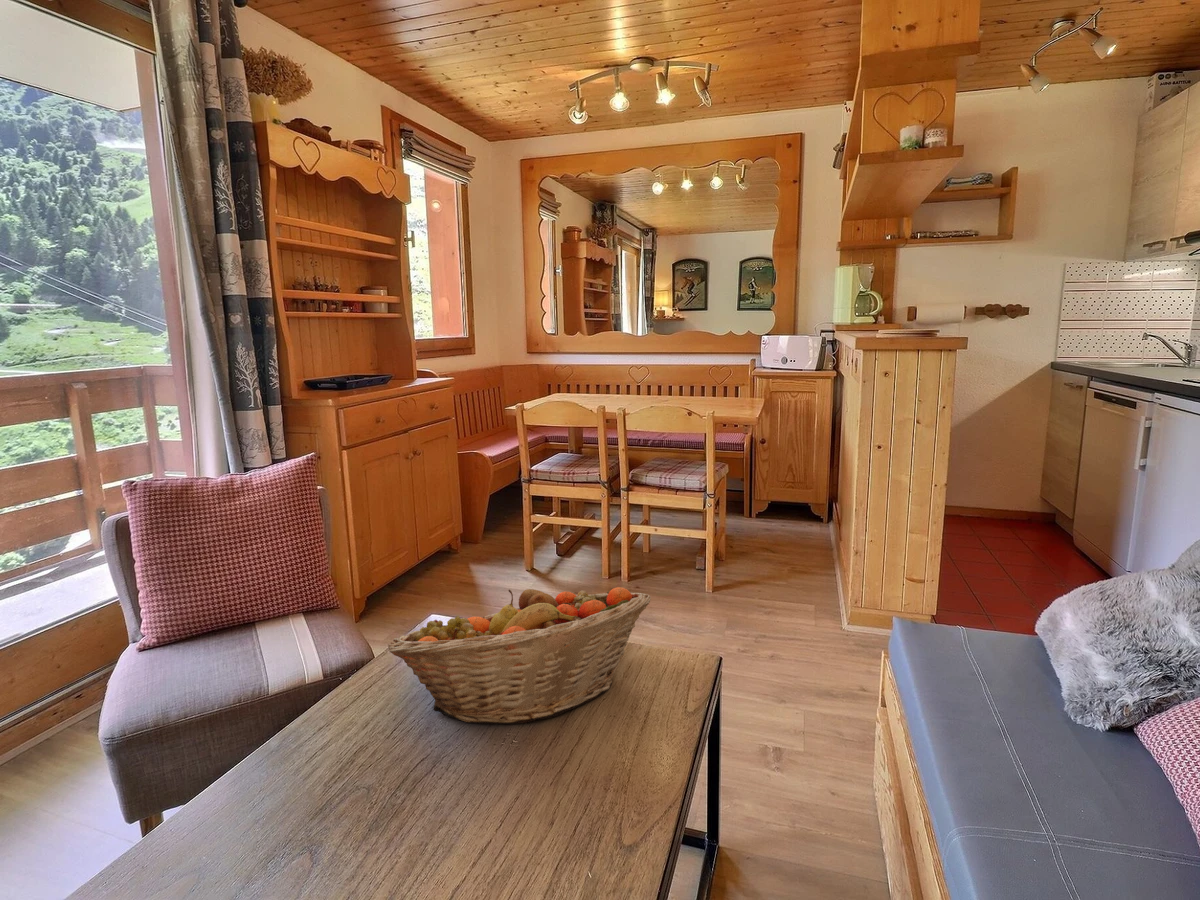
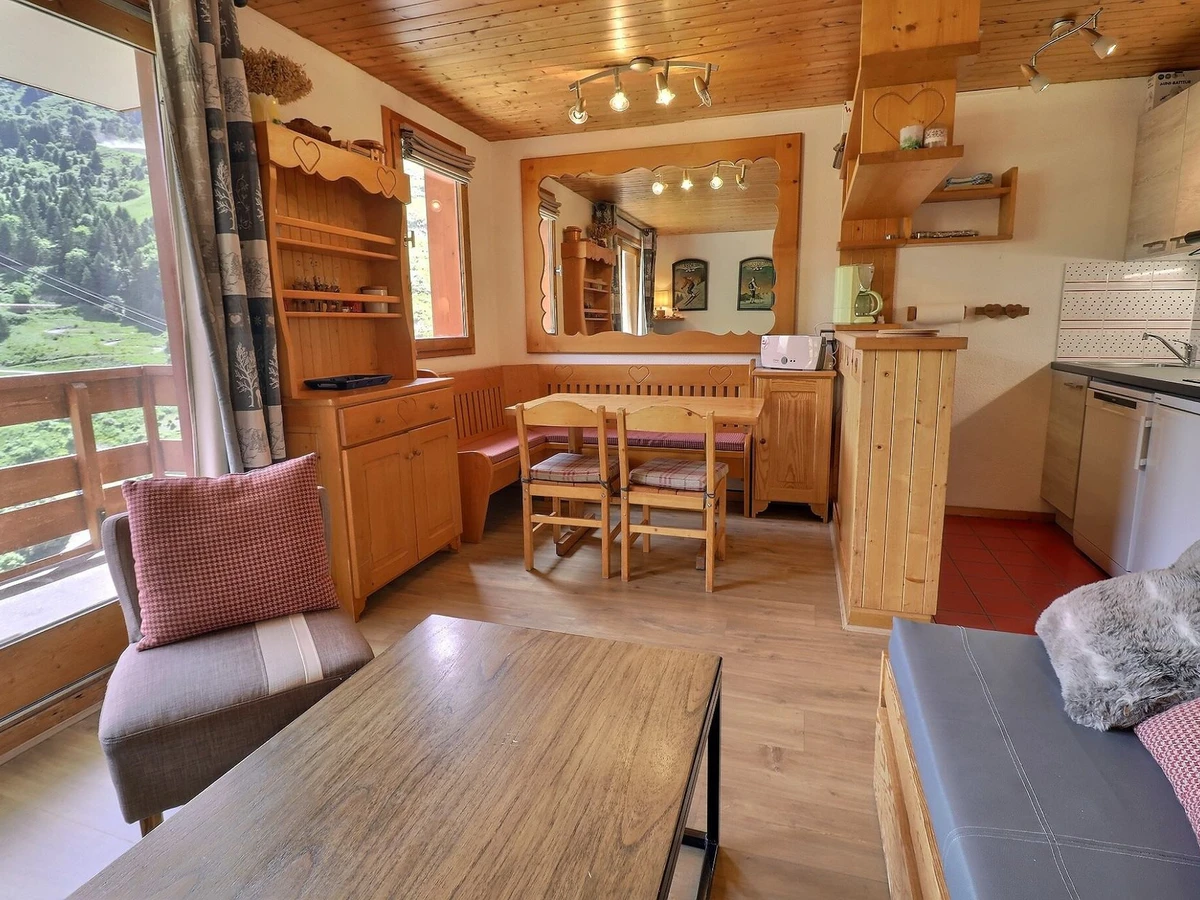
- fruit basket (525, 638)
